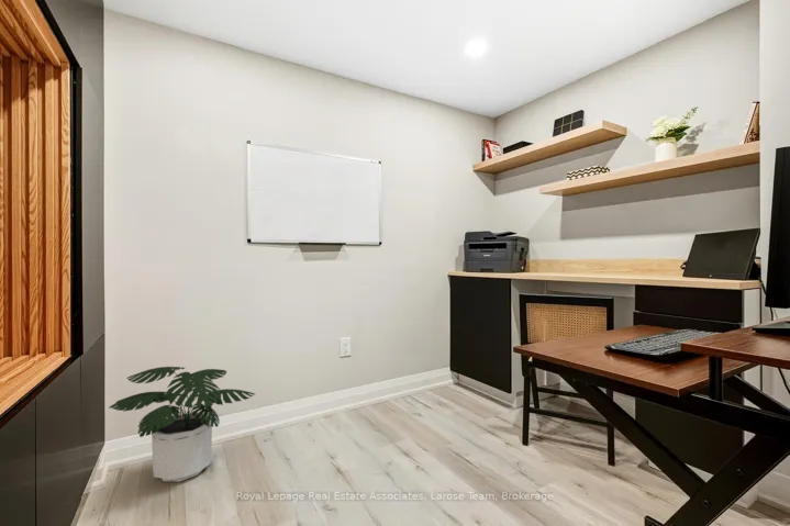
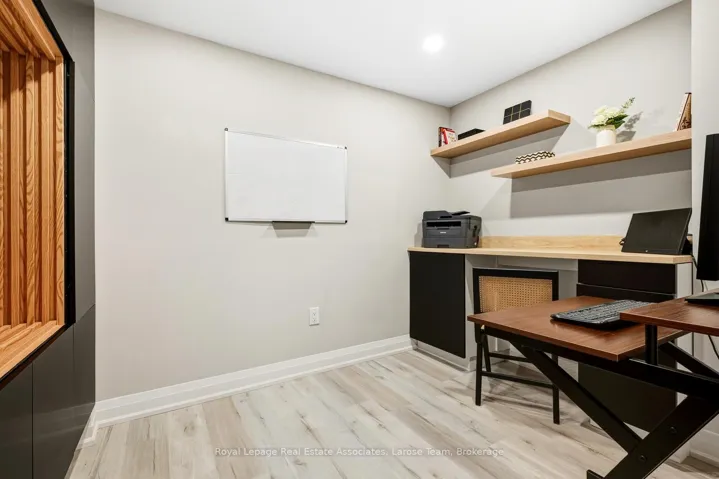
- potted plant (186, 419)
